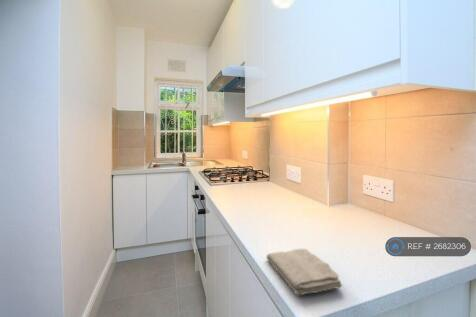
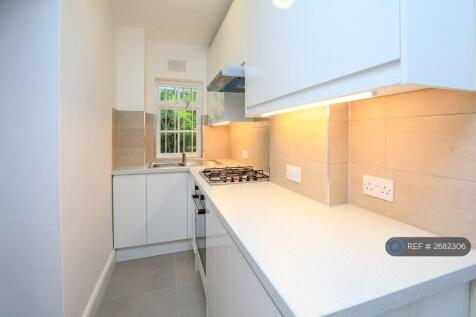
- washcloth (300, 267)
